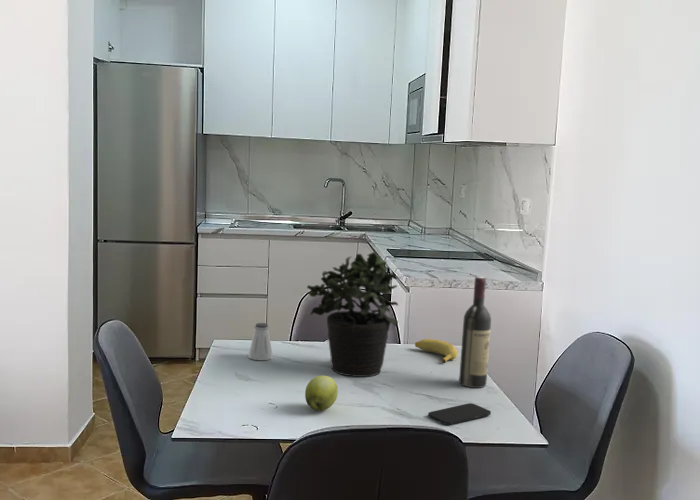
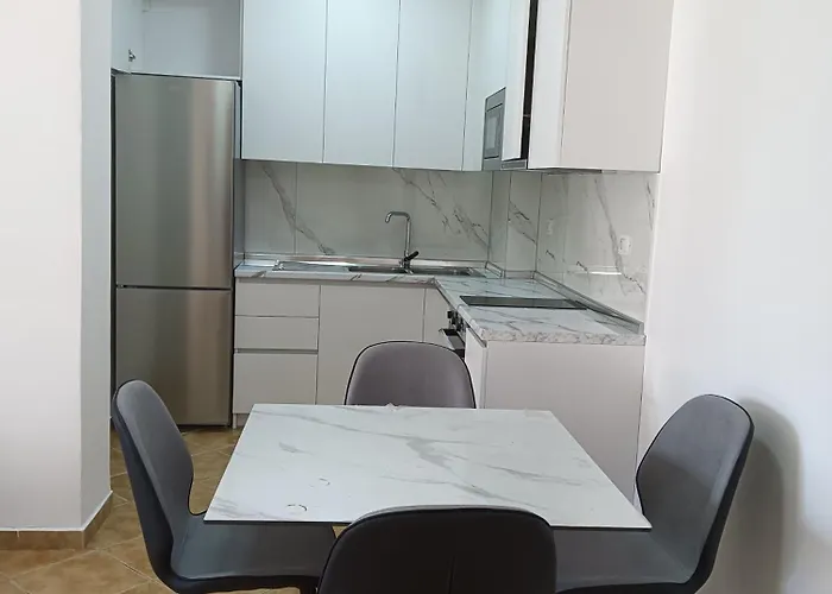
- apple (321, 392)
- banana (434, 348)
- wine bottle (476, 331)
- smartphone (459, 413)
- potted plant (360, 311)
- saltshaker (261, 340)
